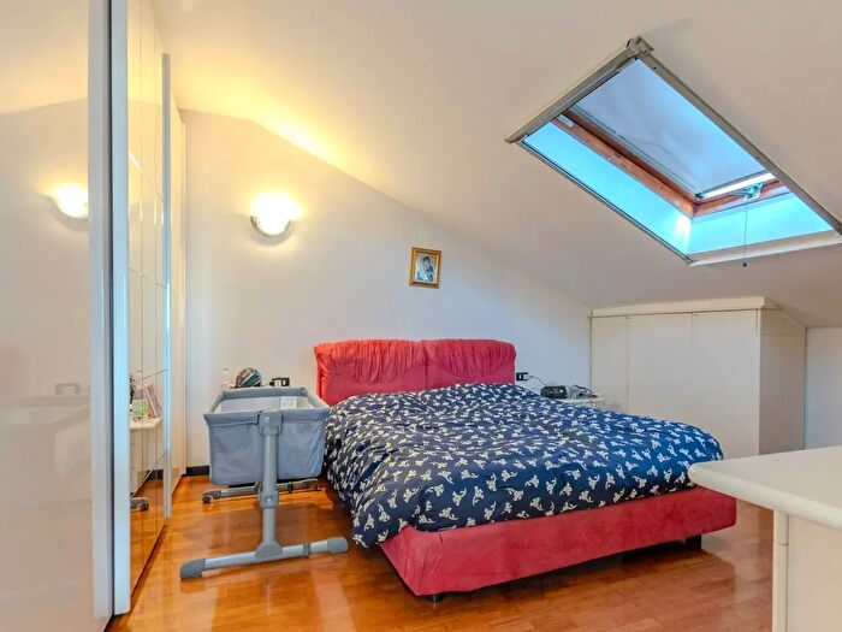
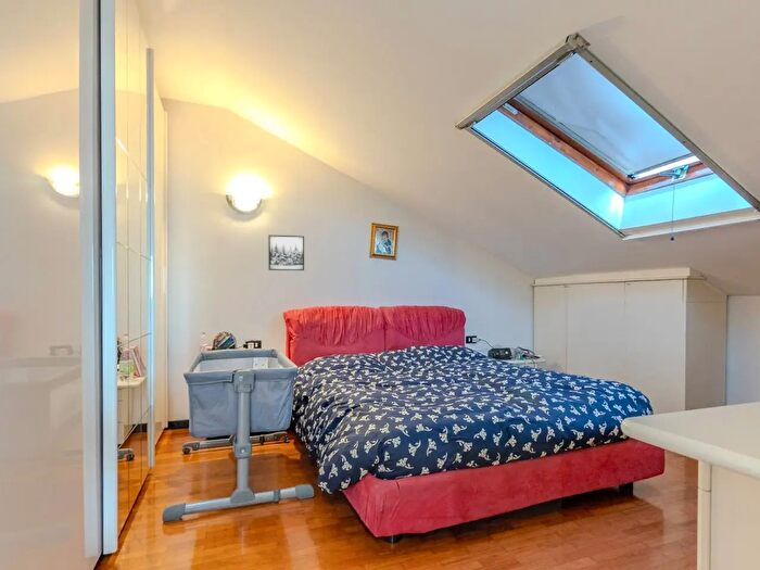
+ wall art (286, 253)
